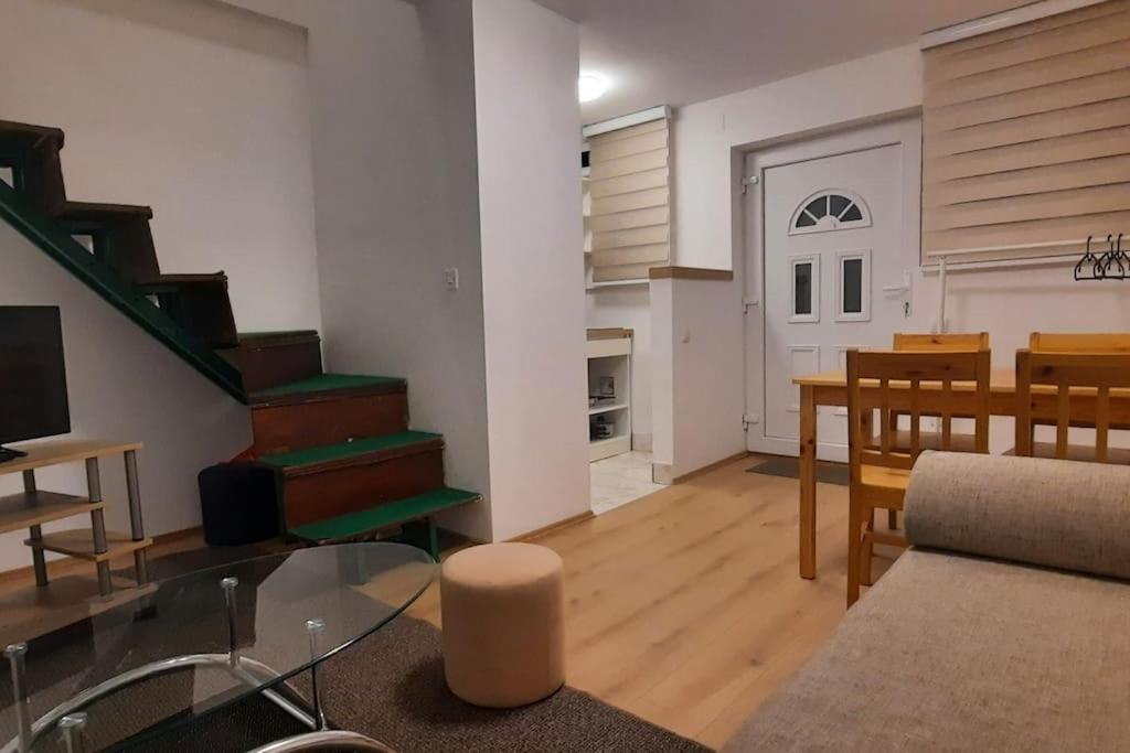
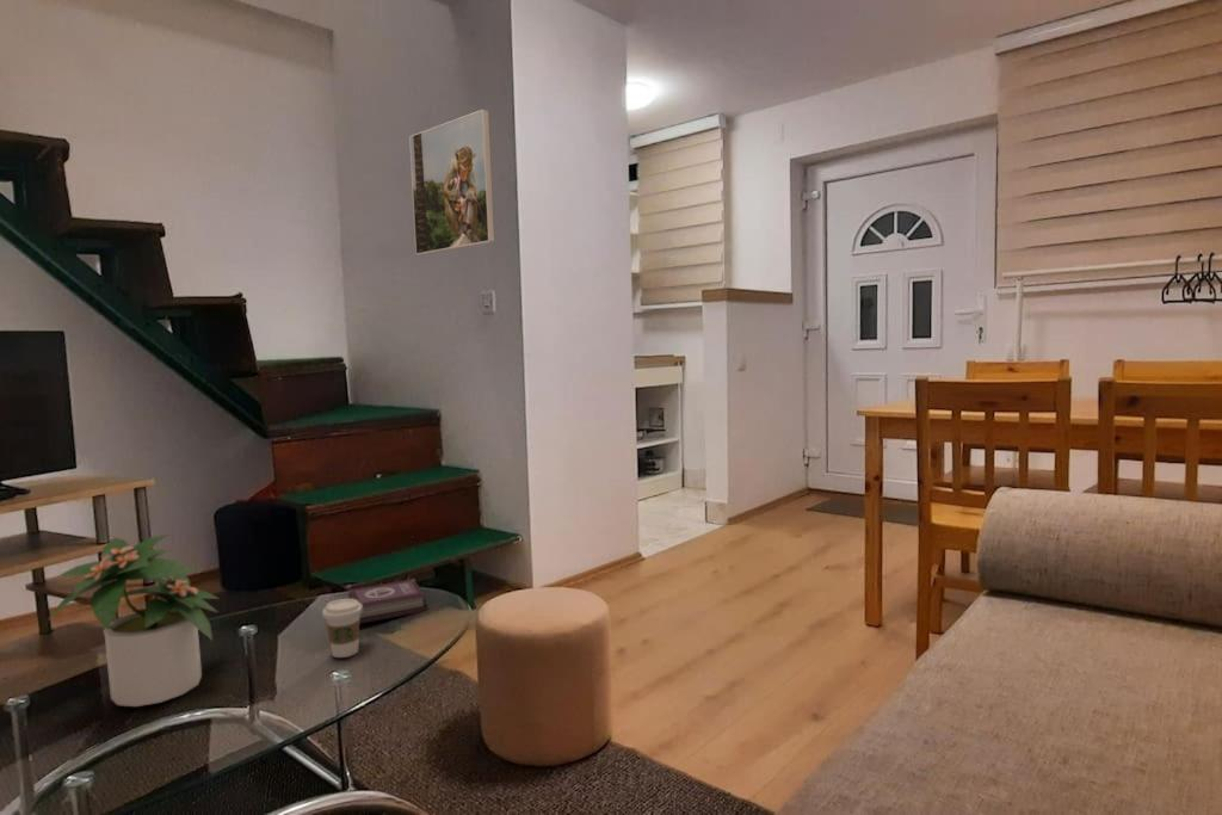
+ coffee cup (344, 628)
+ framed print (450, 186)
+ potted plant (138, 619)
+ book (387, 599)
